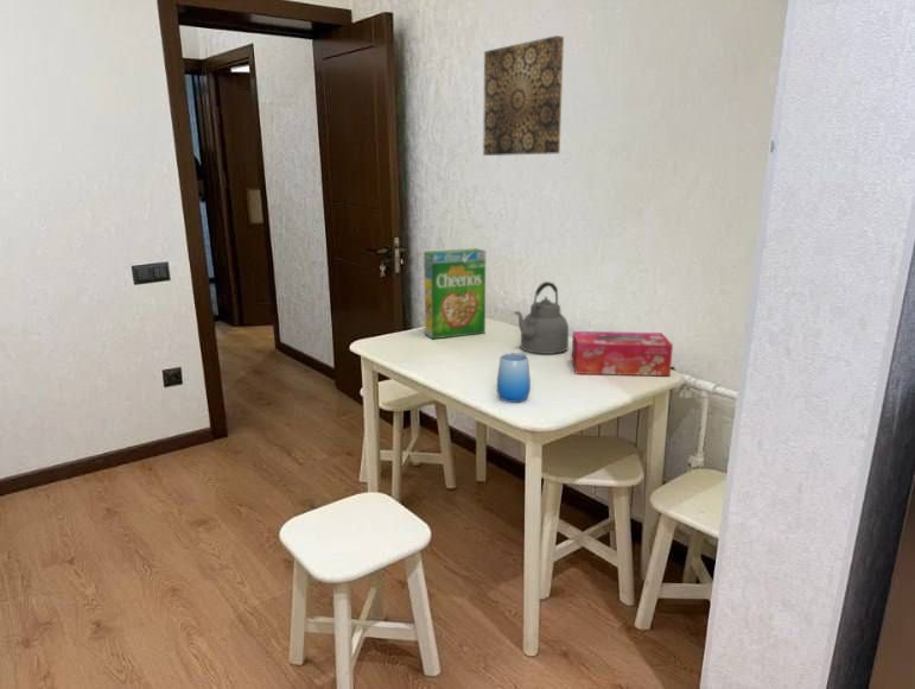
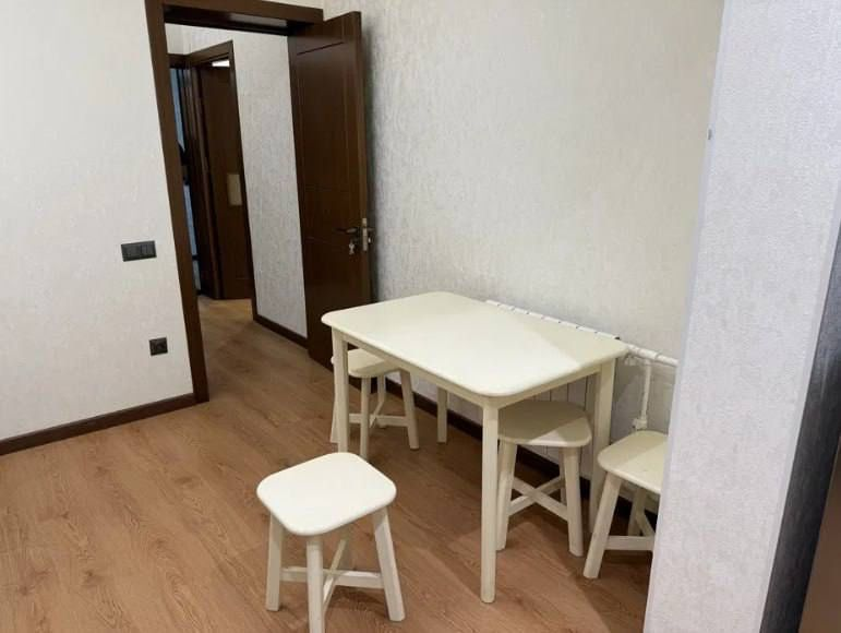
- kettle (538, 317)
- tissue box (619, 352)
- cup (513, 378)
- cereal box (455, 292)
- wall art (520, 100)
